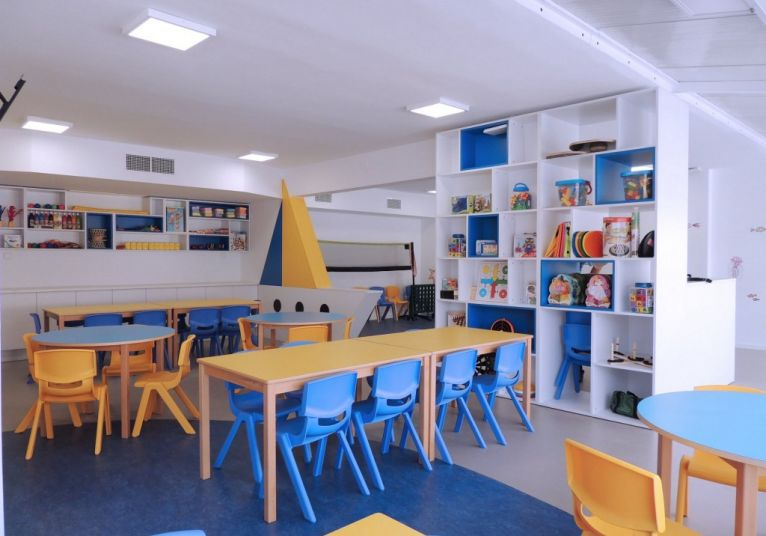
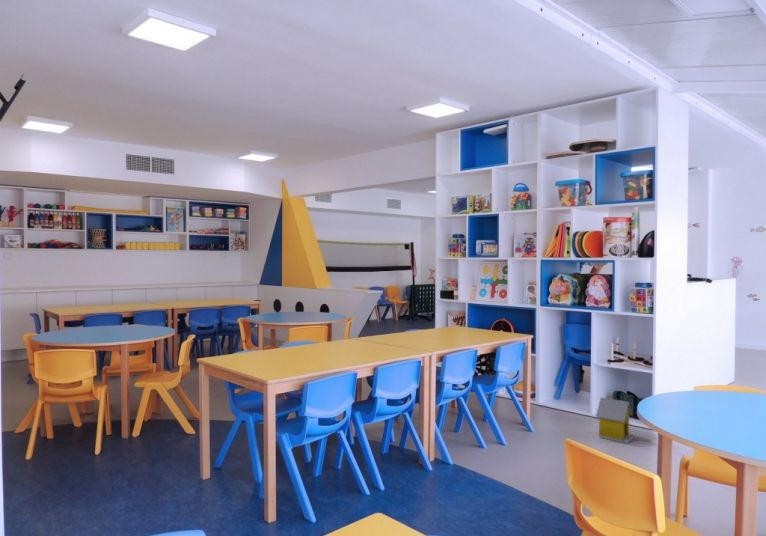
+ toy house (615, 418)
